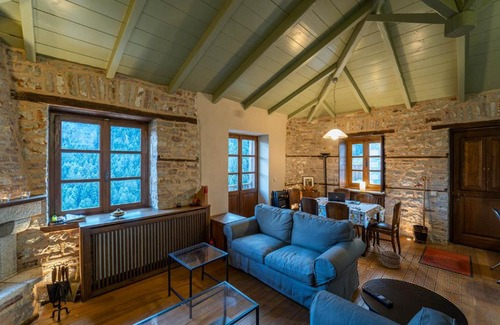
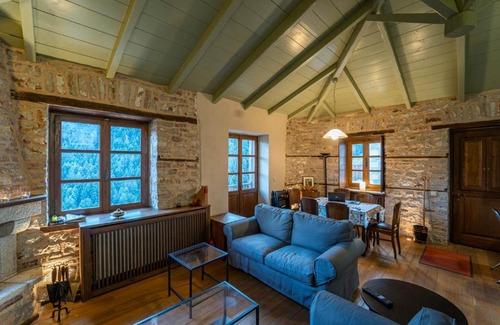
- basket (390, 258)
